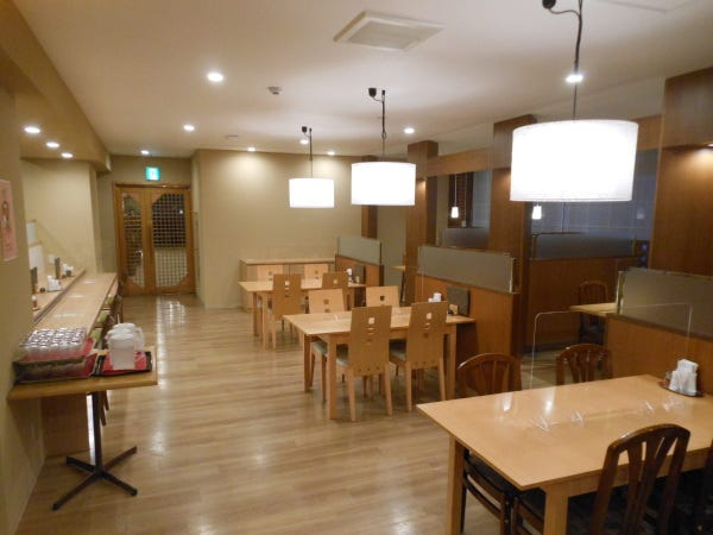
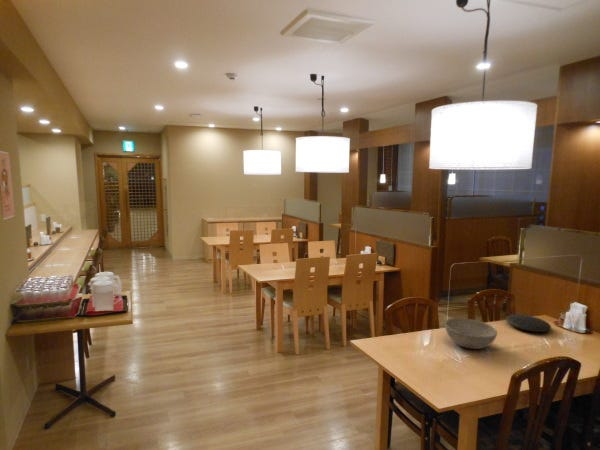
+ plate (527, 322)
+ bowl (470, 335)
